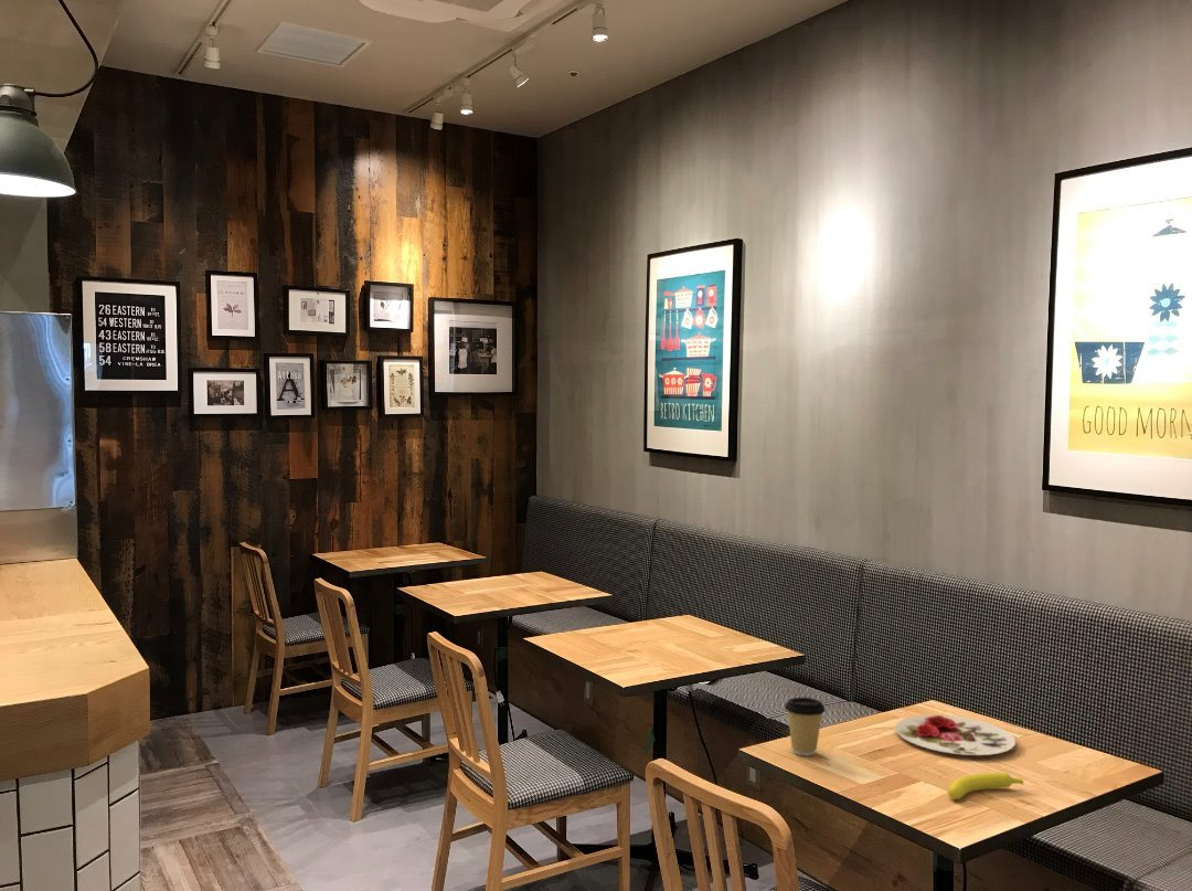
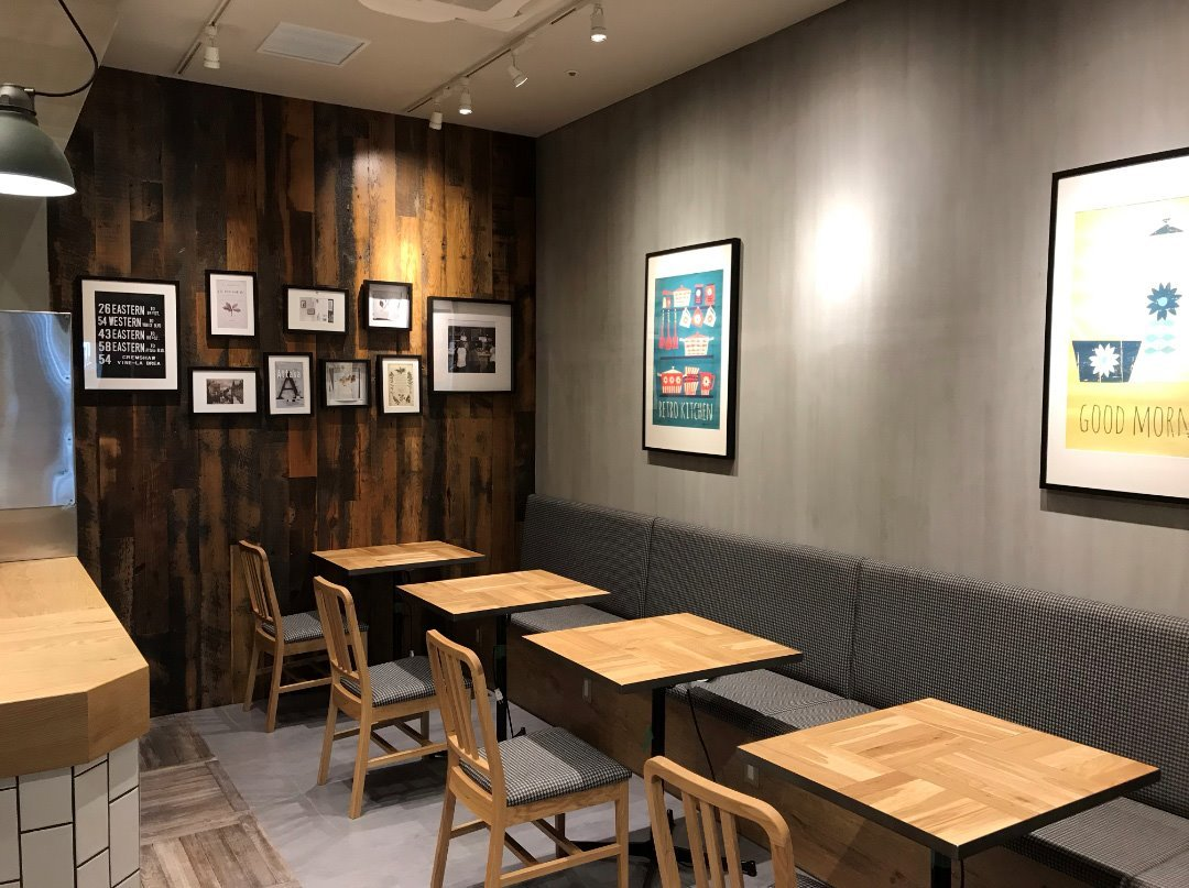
- coffee cup (803, 725)
- plate (954, 733)
- banana (981, 784)
